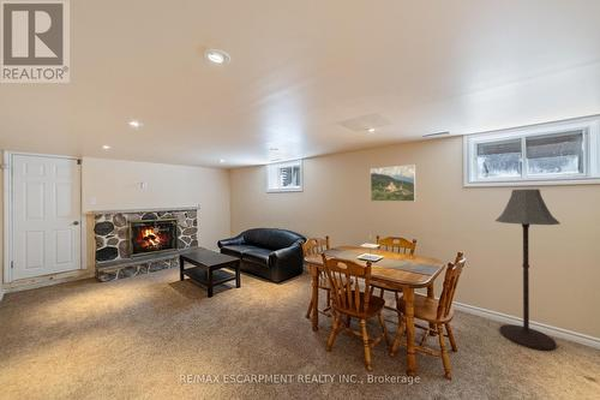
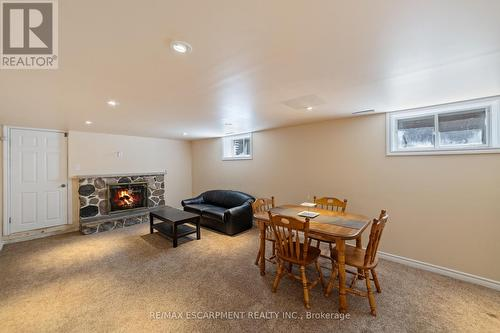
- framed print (391, 184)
- floor lamp (526, 263)
